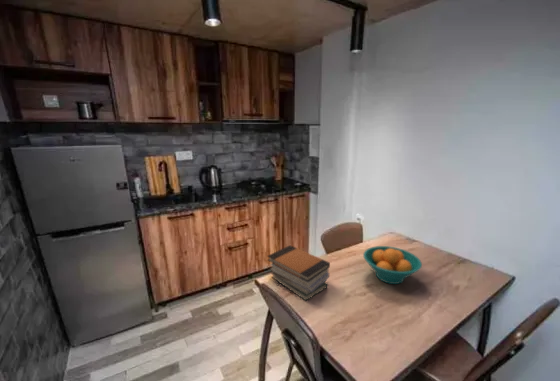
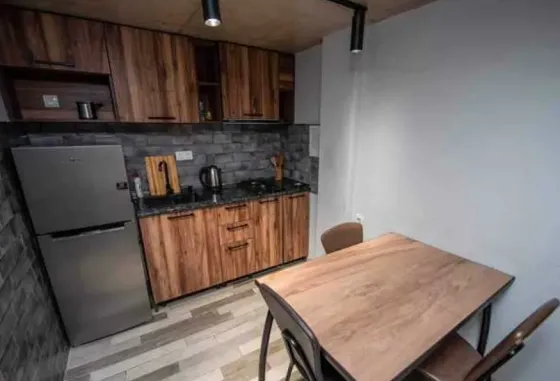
- book stack (298, 271)
- fruit bowl (390, 263)
